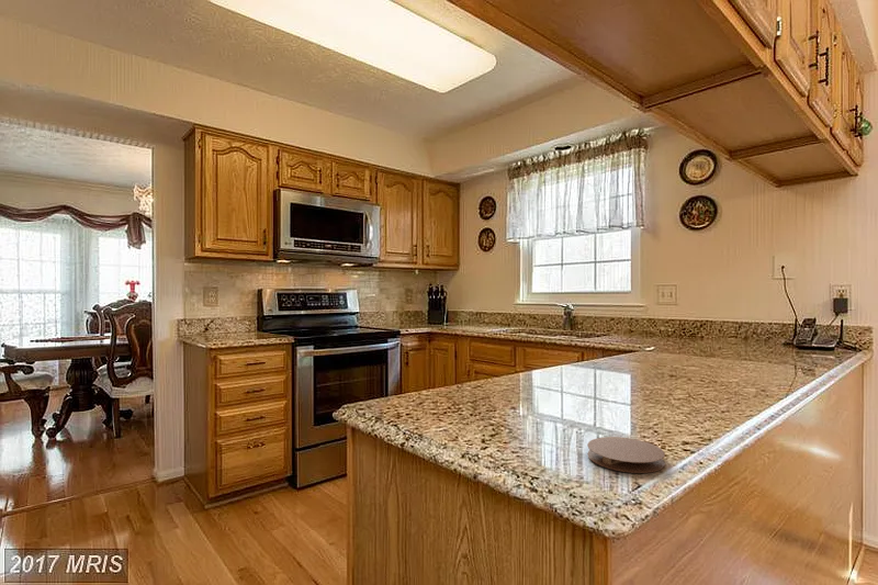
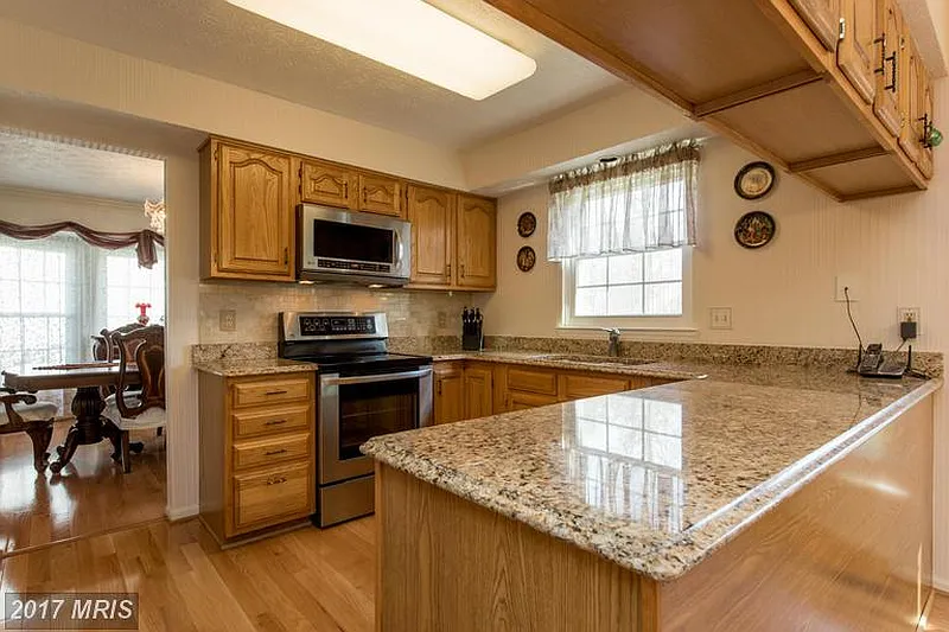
- coaster (624, 453)
